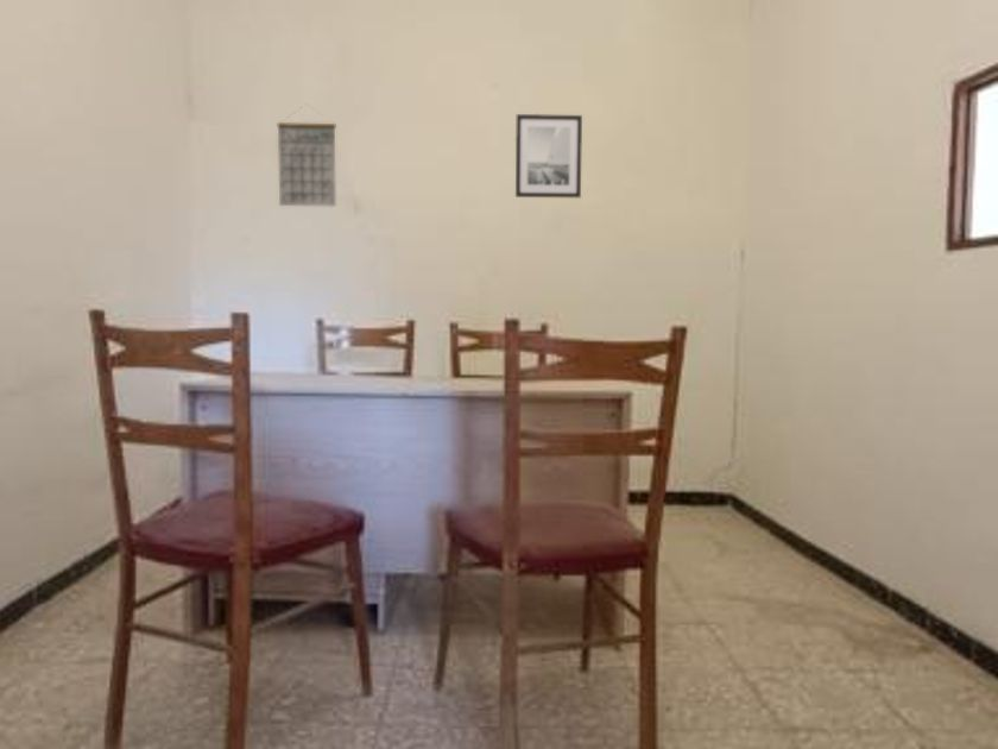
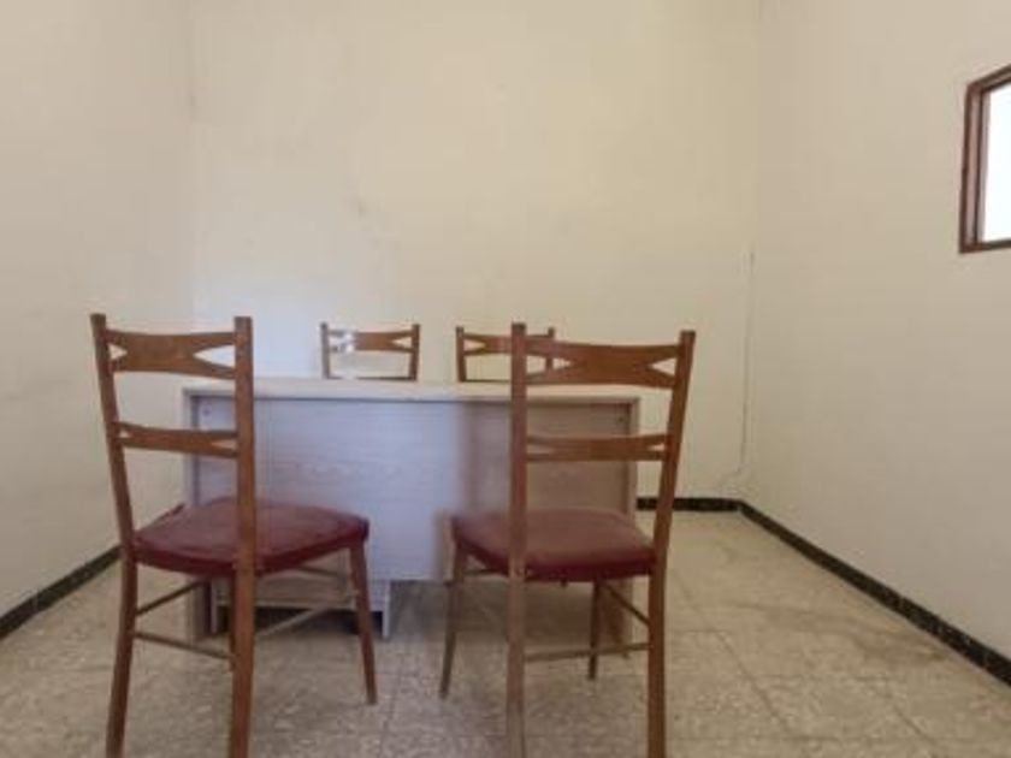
- calendar (307, 155)
- wall art (548, 156)
